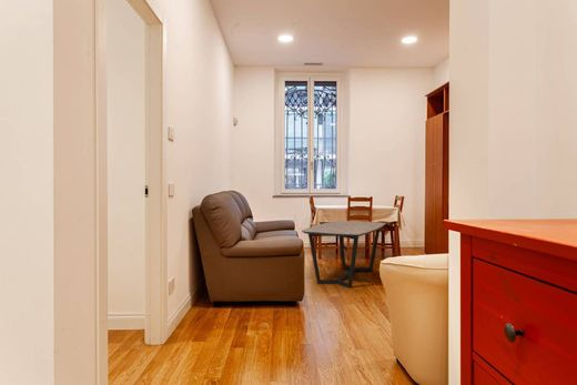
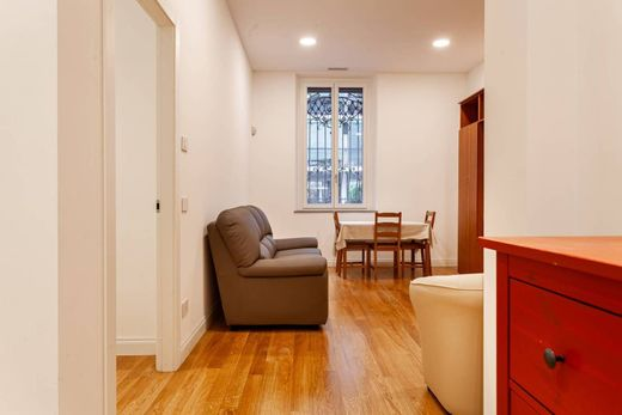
- coffee table (343, 251)
